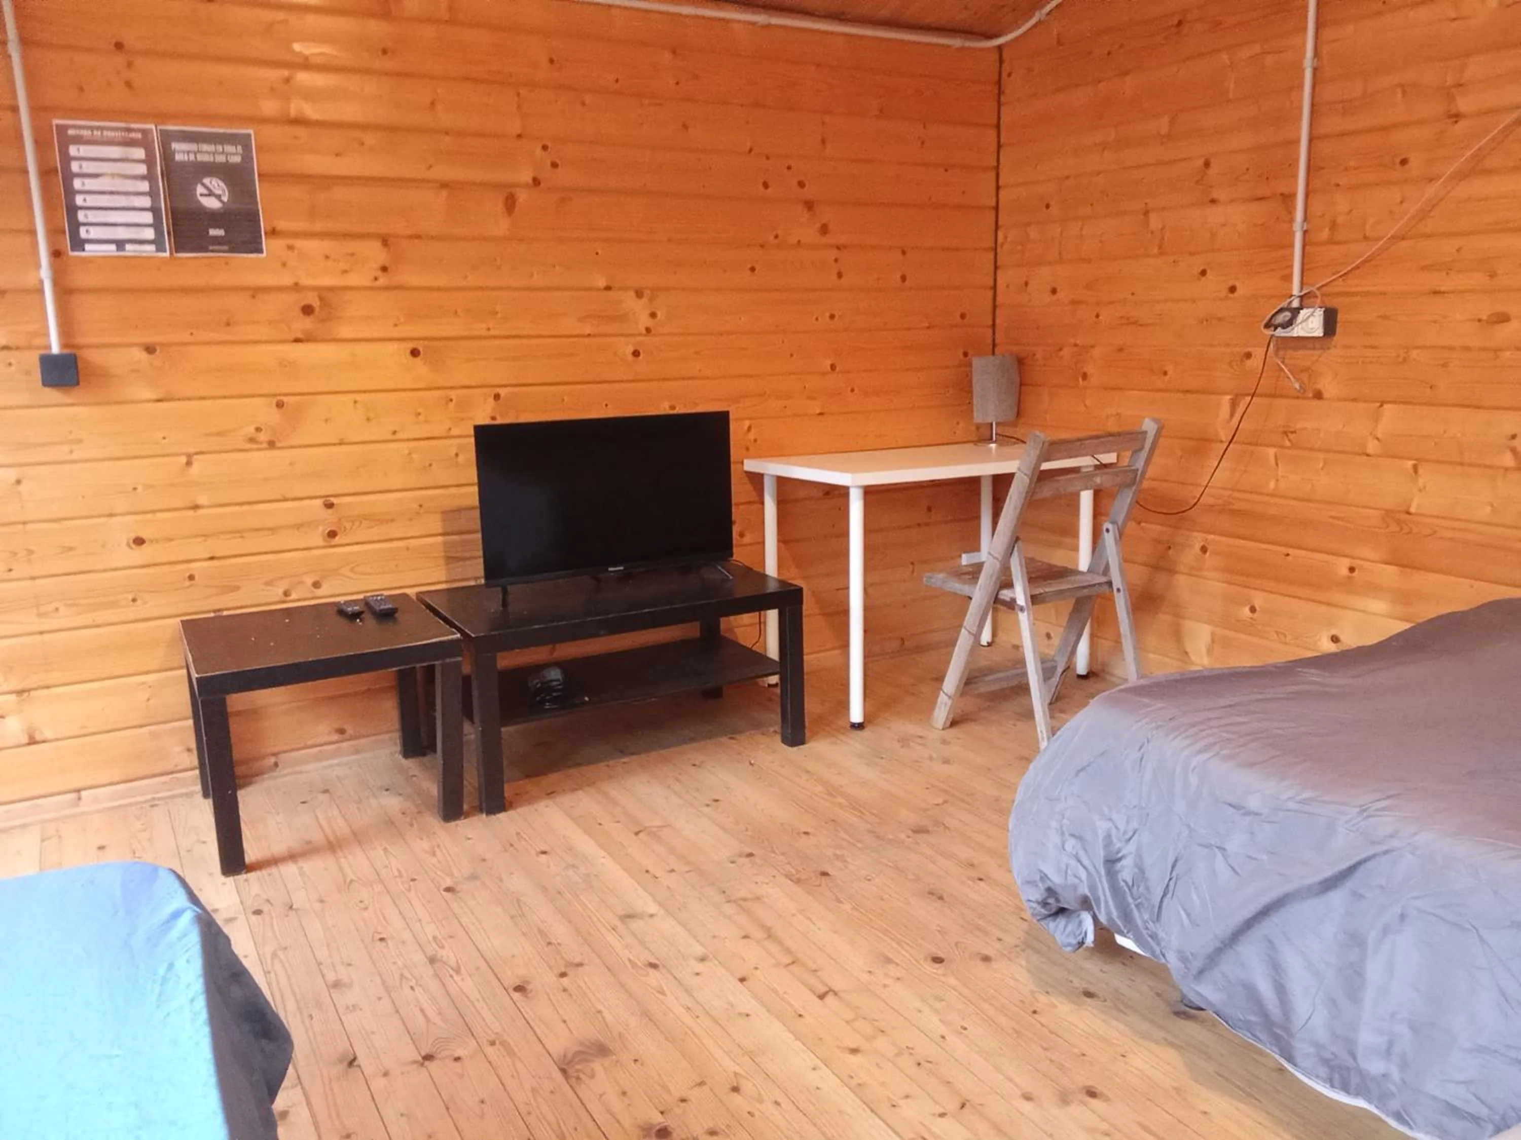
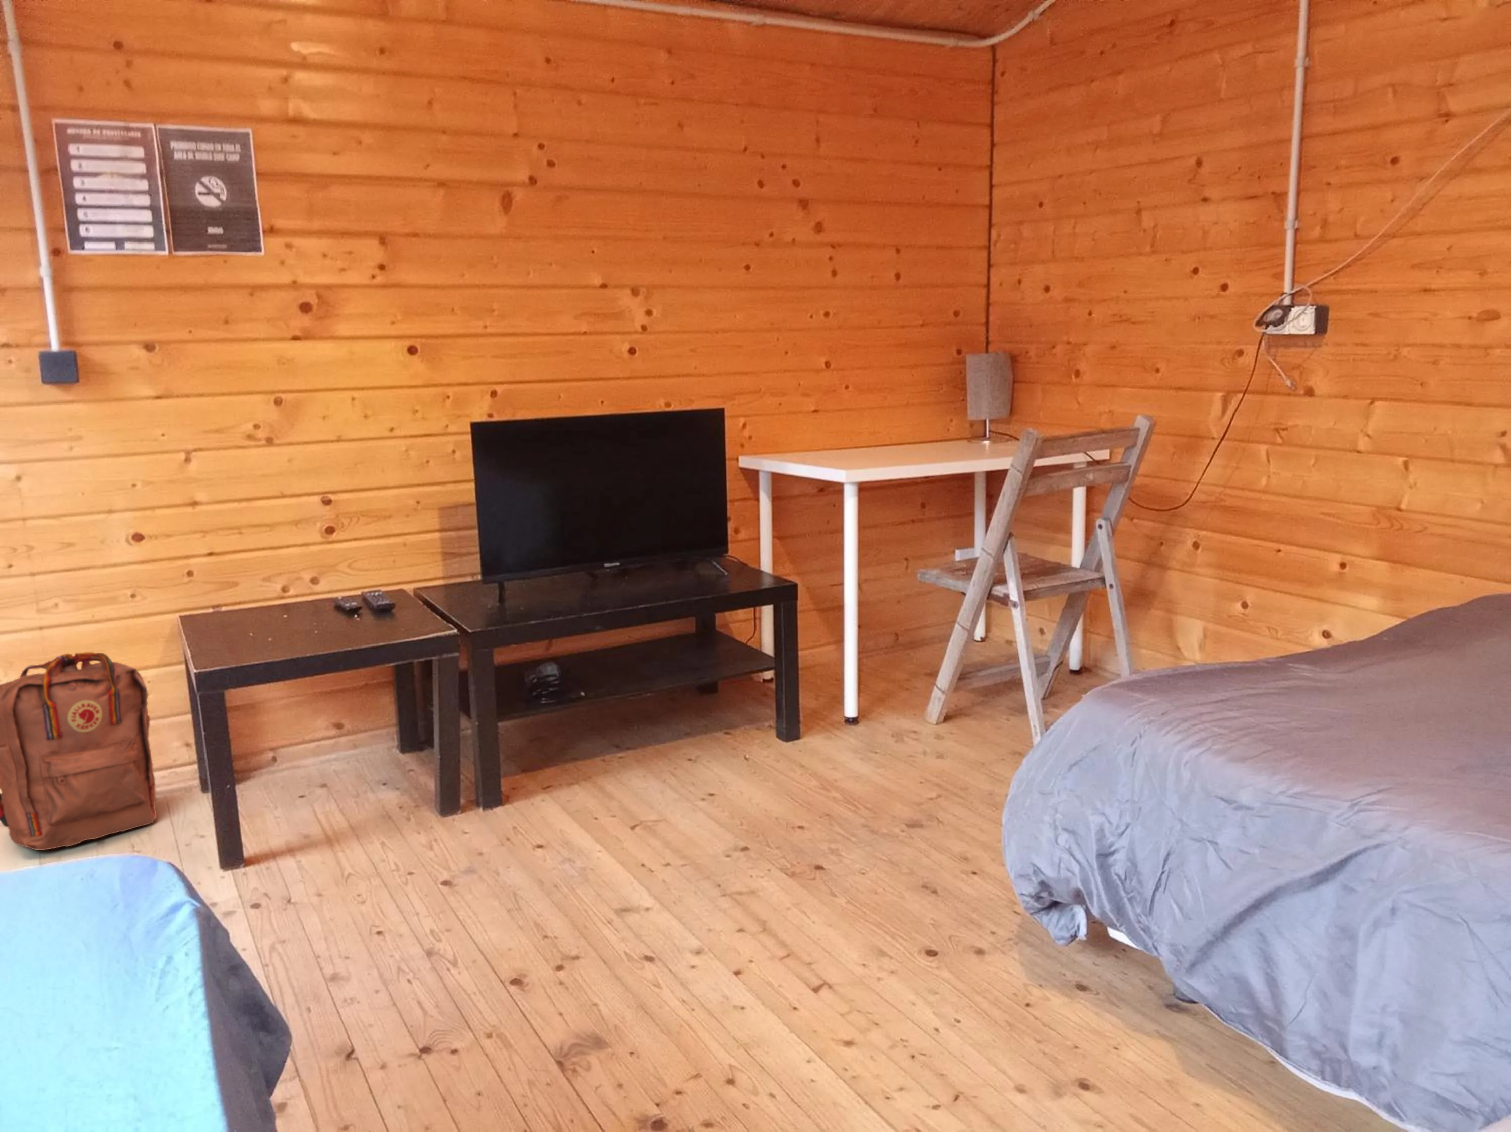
+ backpack (70, 743)
